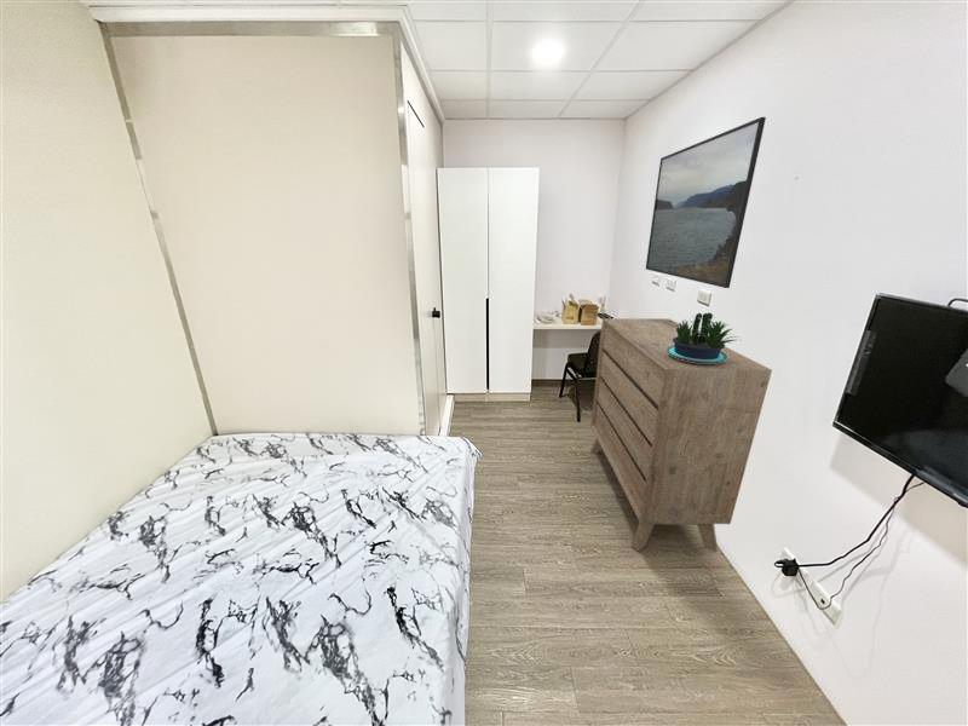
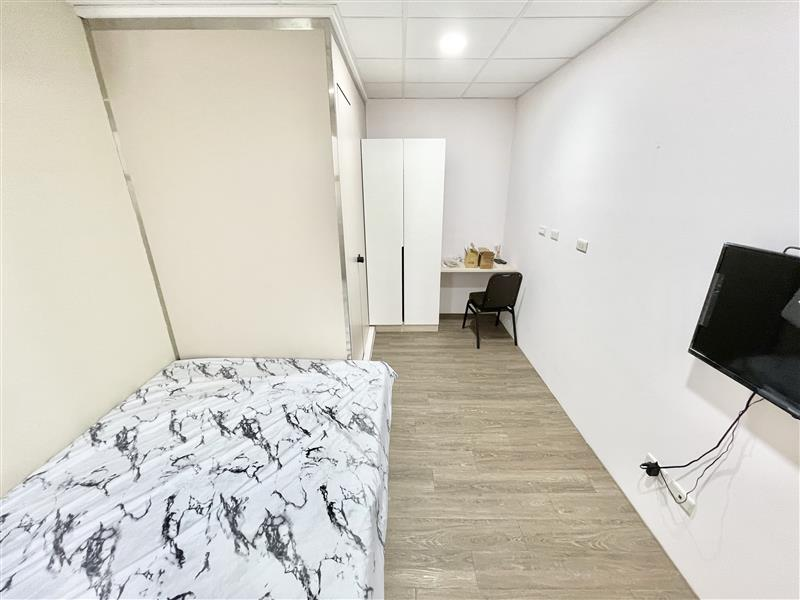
- dresser (653, 420)
- potted plant (704, 336)
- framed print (690, 213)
